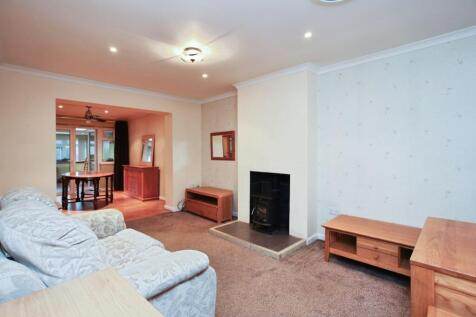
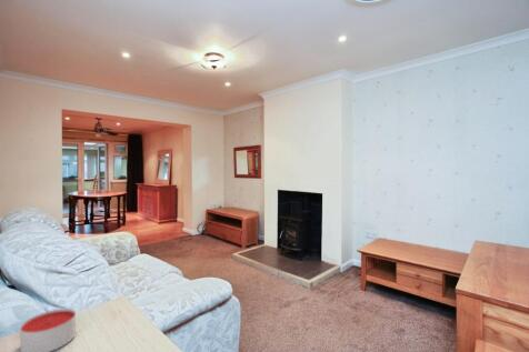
+ candle (49, 329)
